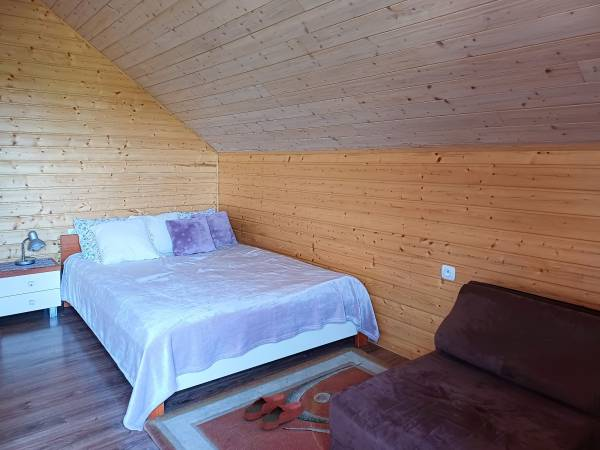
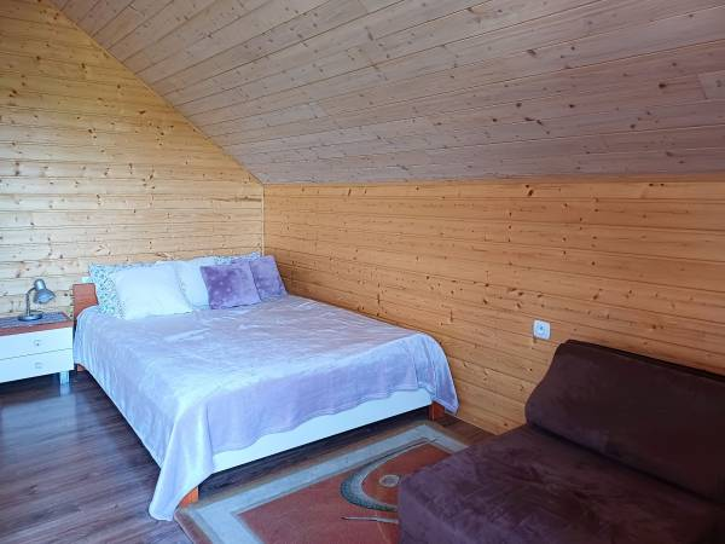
- slippers (274, 406)
